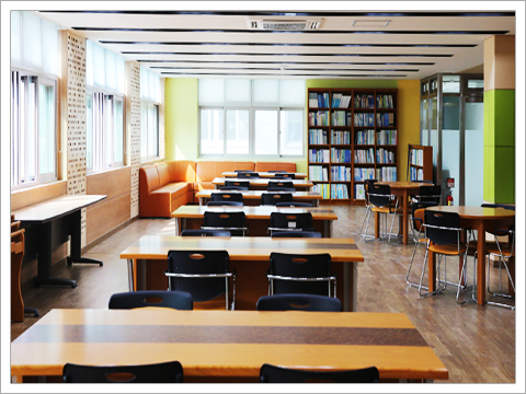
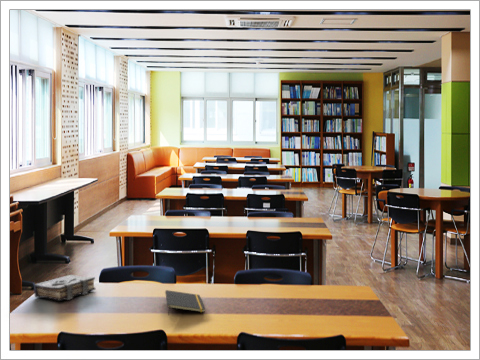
+ book (65, 286)
+ notepad (184, 300)
